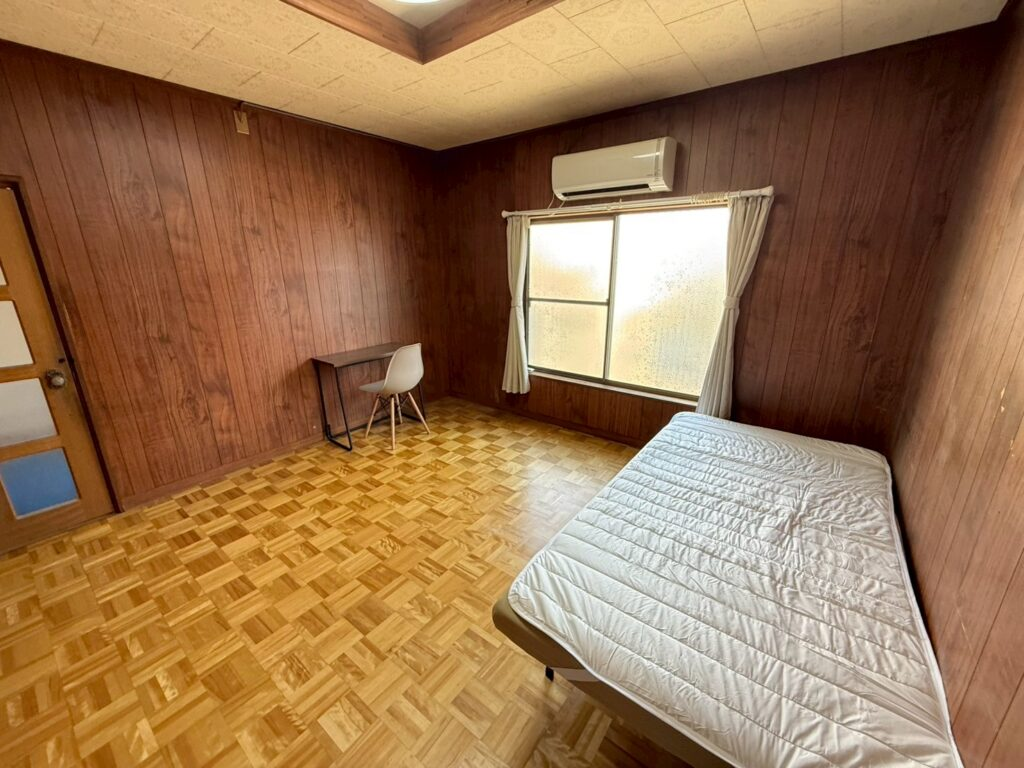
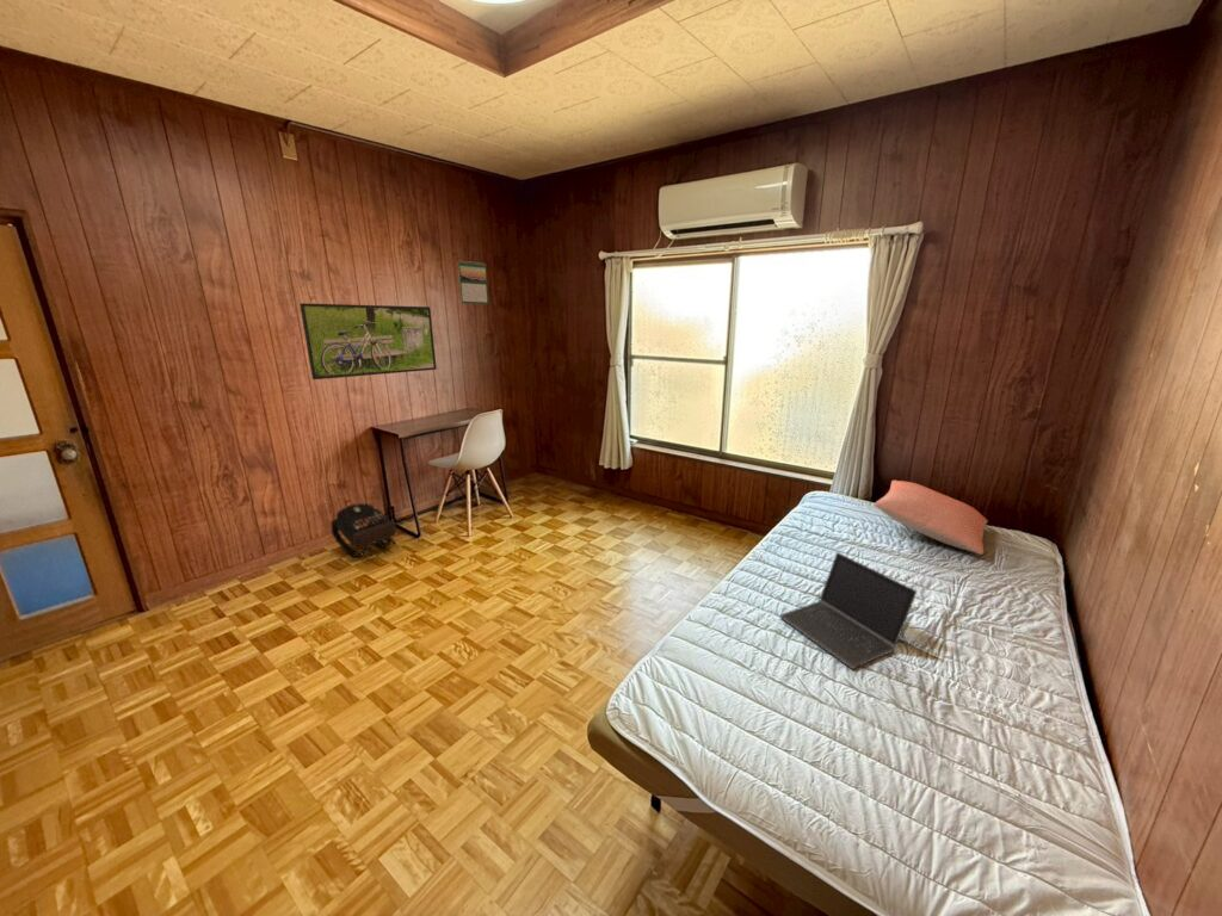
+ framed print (376, 340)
+ pillow (932, 513)
+ calendar (473, 283)
+ backpack (364, 530)
+ laptop computer (844, 605)
